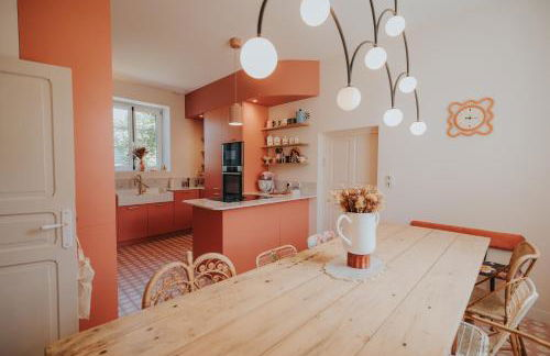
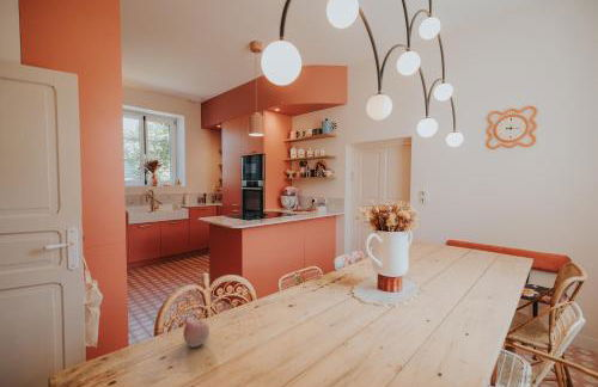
+ apple (196, 332)
